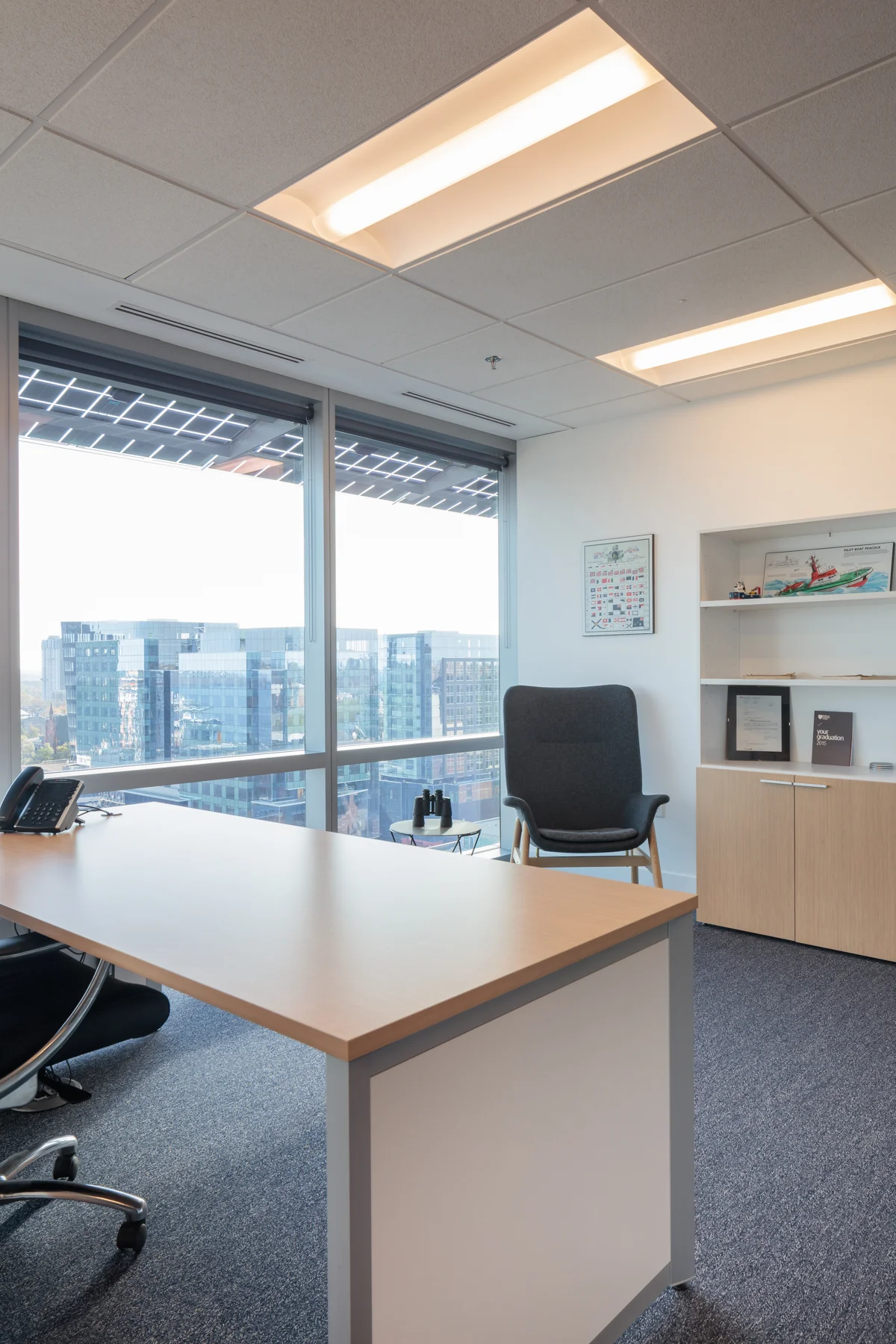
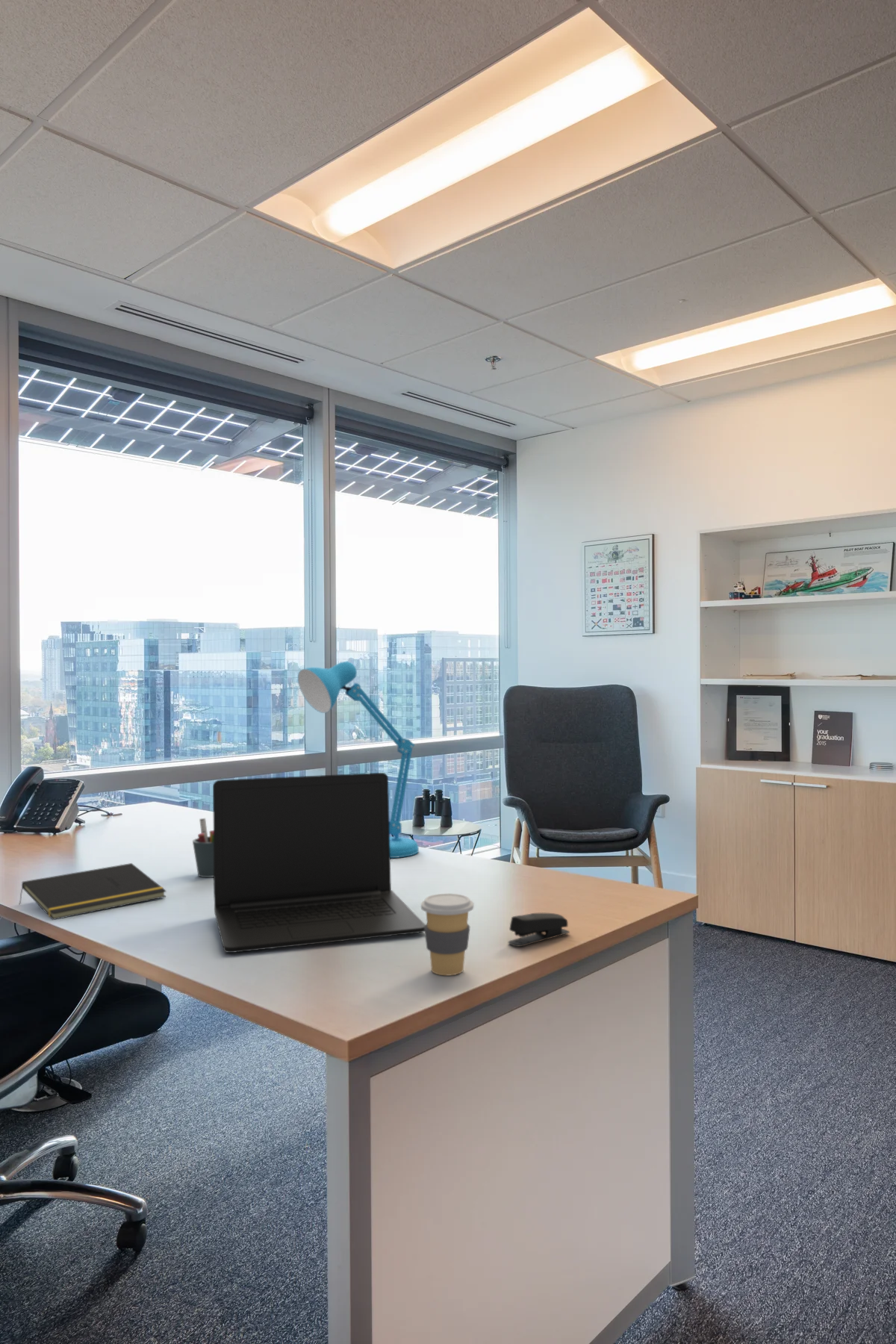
+ coffee cup (447, 934)
+ desk lamp (390, 737)
+ notepad (95, 889)
+ pen holder (211, 847)
+ stapler (539, 924)
+ laptop (314, 854)
